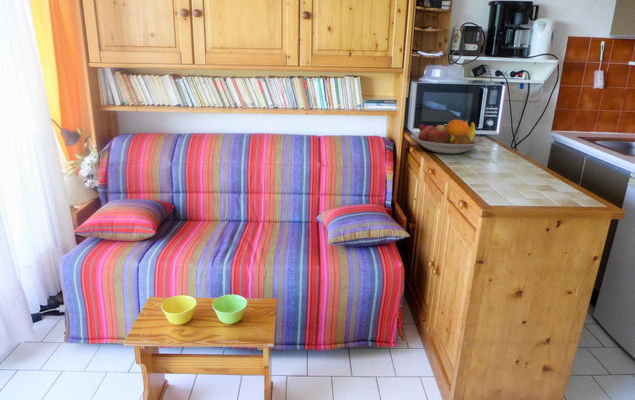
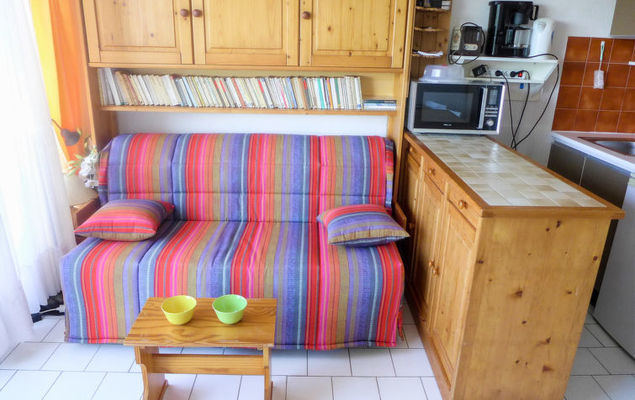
- fruit bowl (447, 135)
